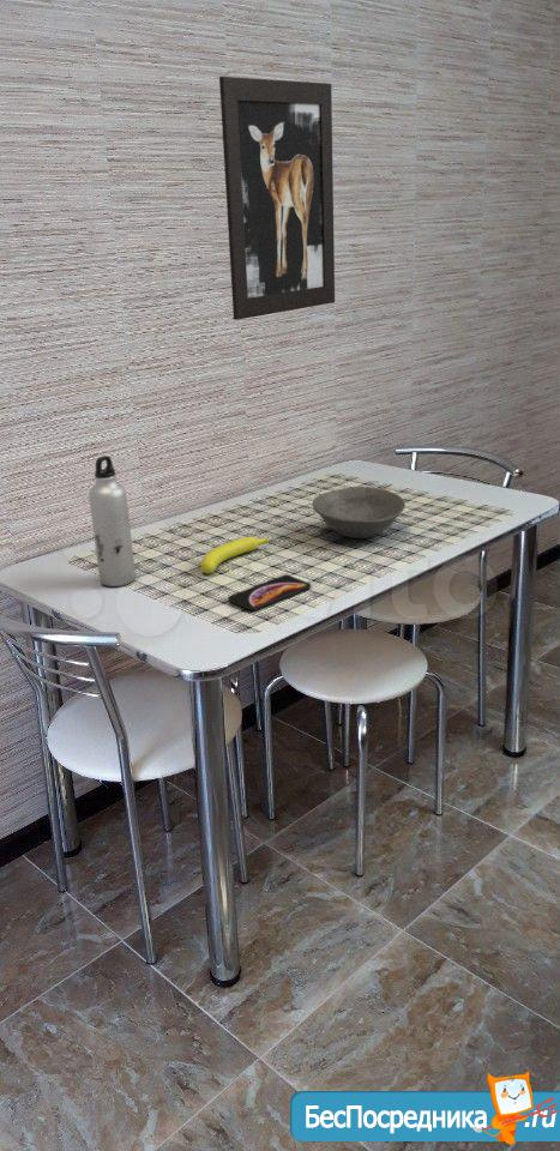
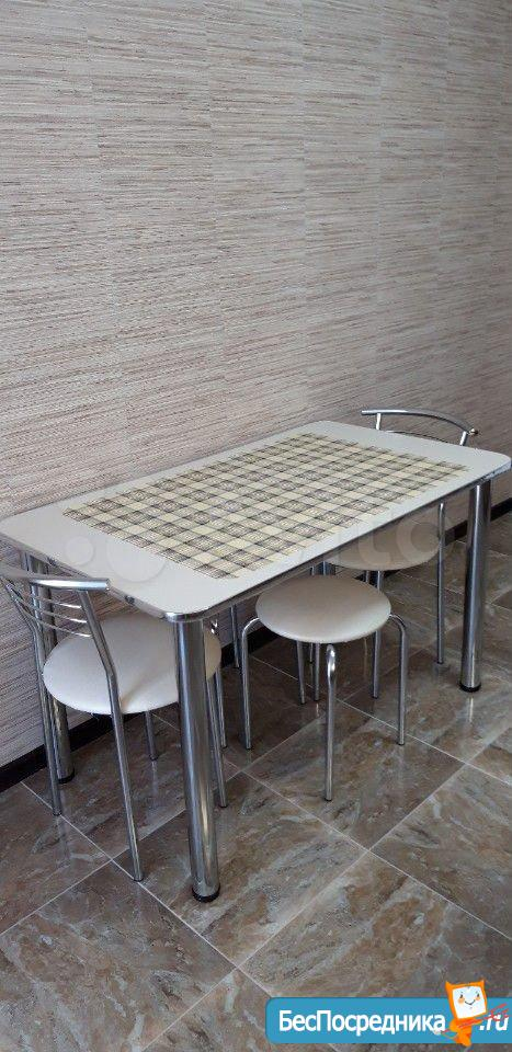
- bowl (359, 517)
- banana (231, 553)
- smartphone (270, 591)
- water bottle (110, 519)
- wall art (282, 200)
